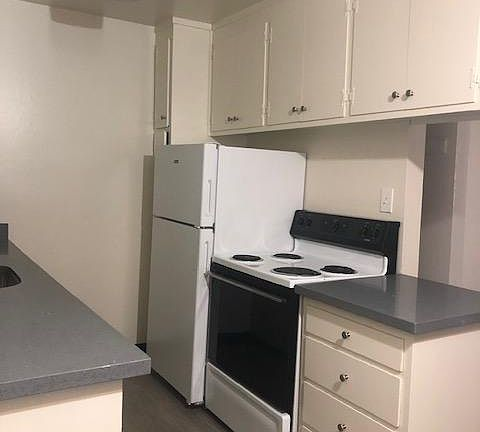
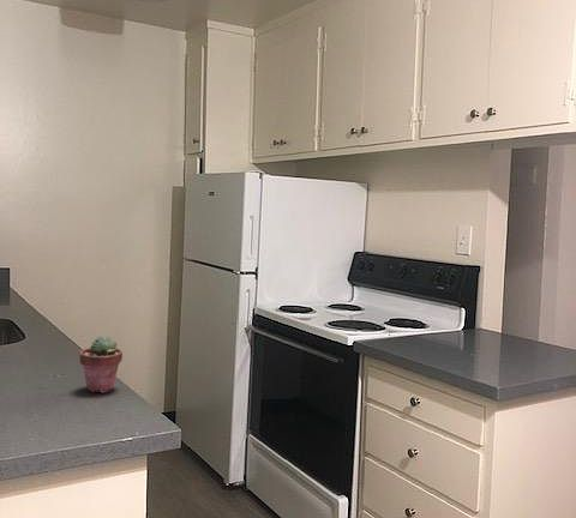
+ potted succulent (101, 362)
